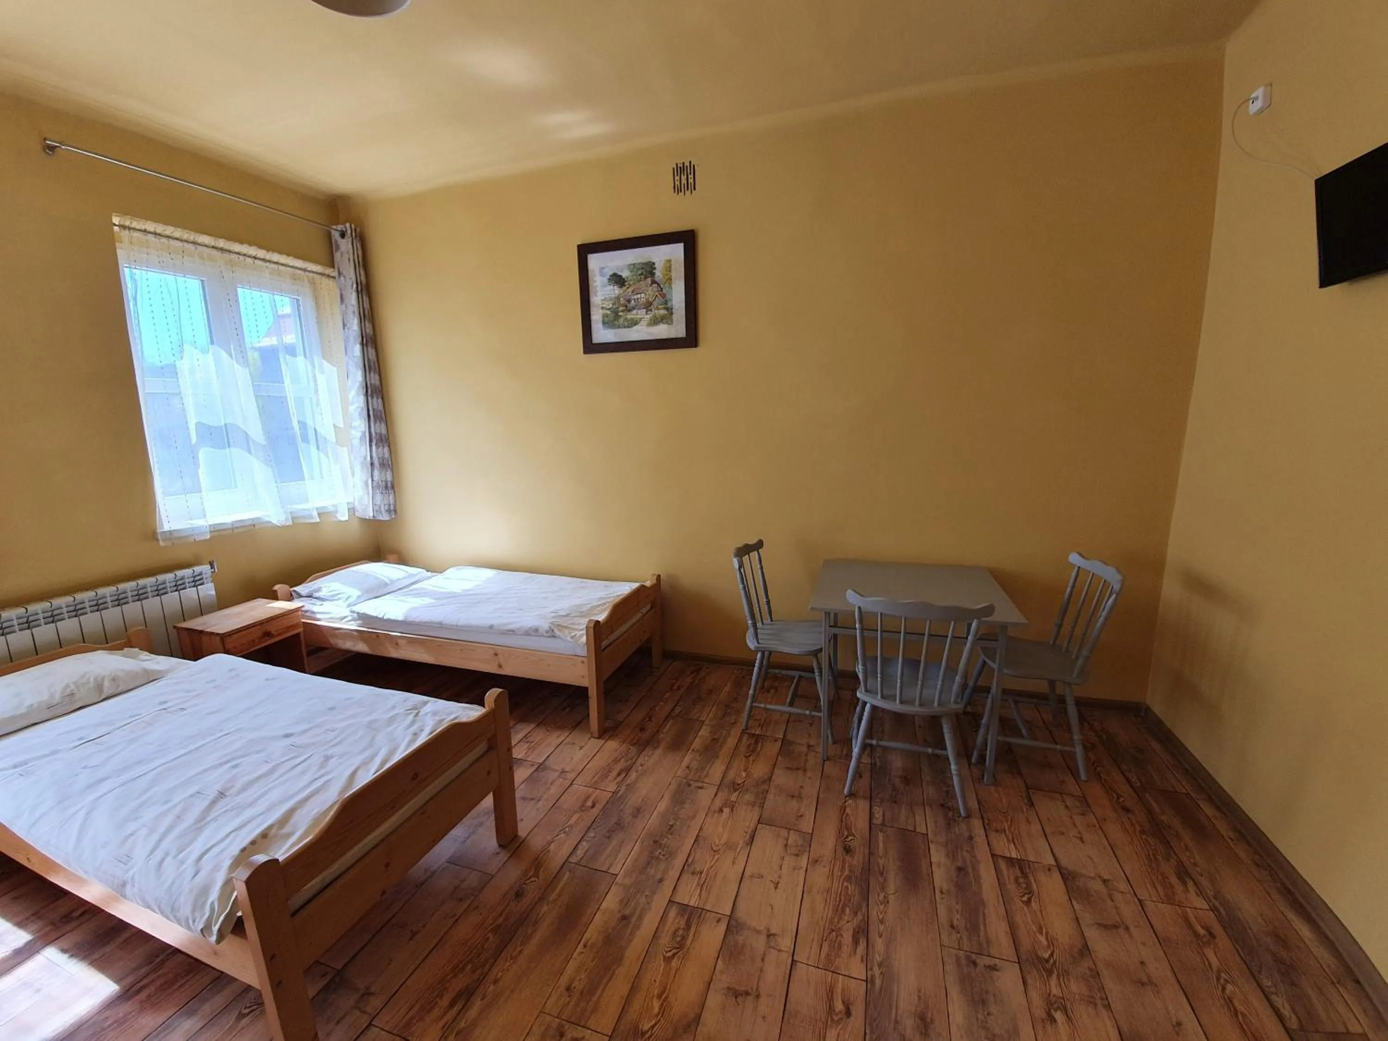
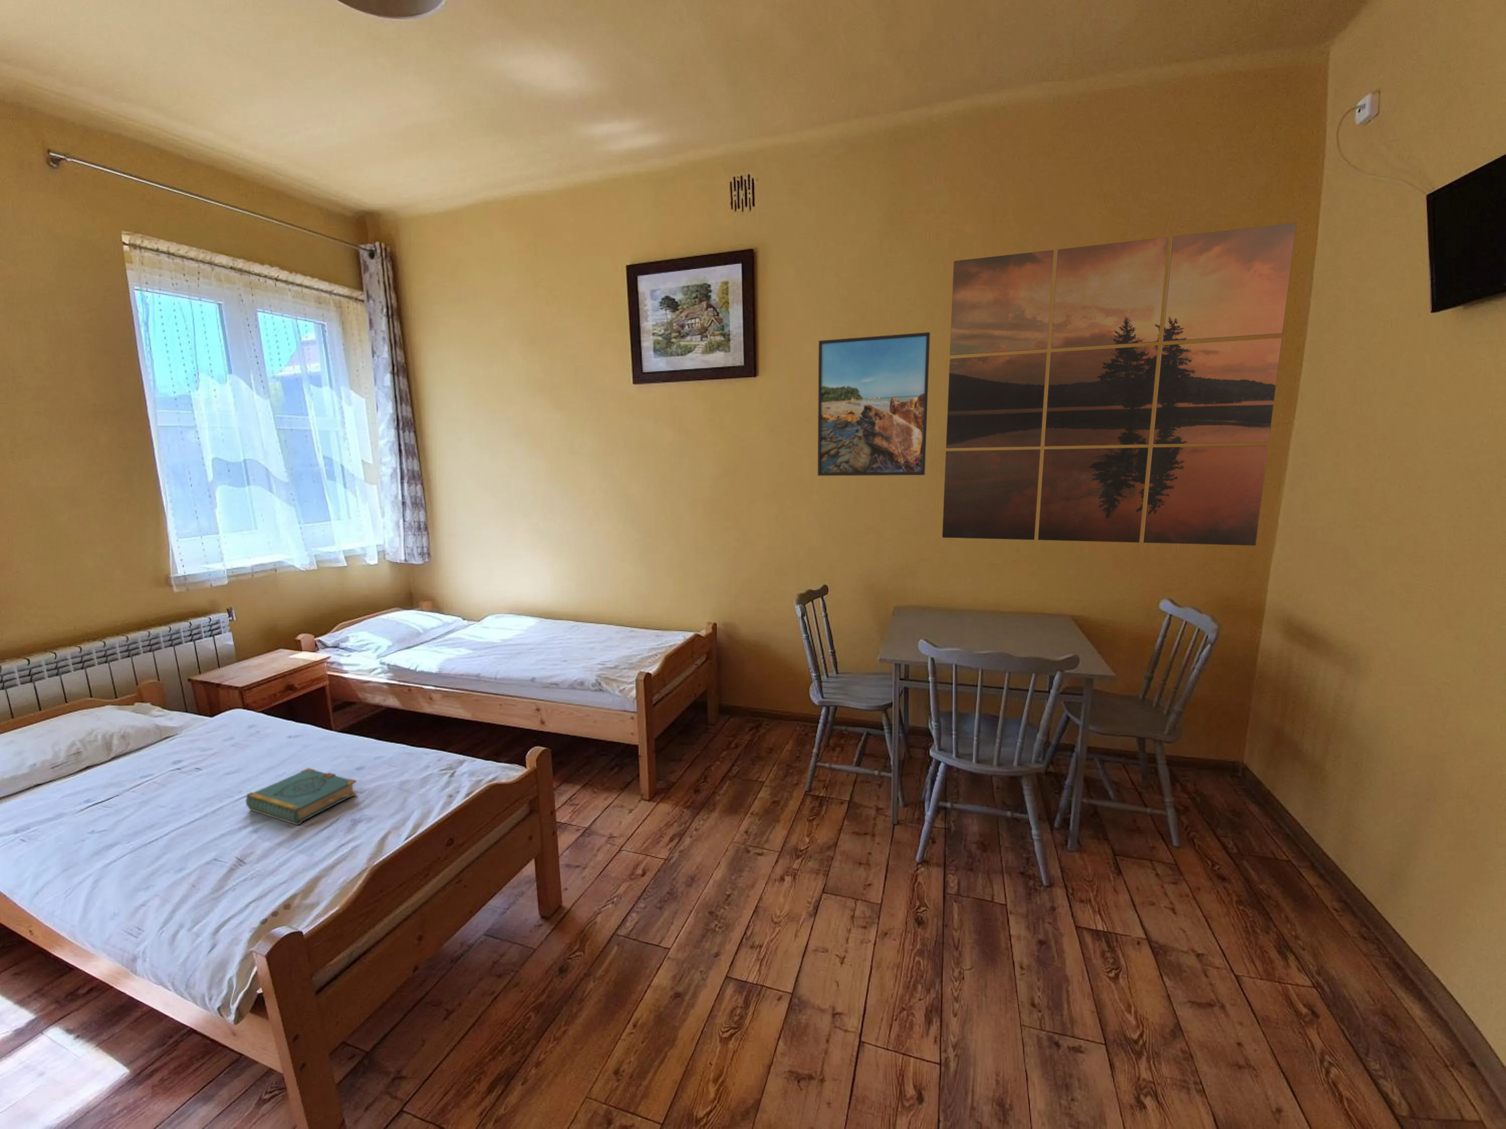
+ book (304, 795)
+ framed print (870, 408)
+ wall art (1099, 398)
